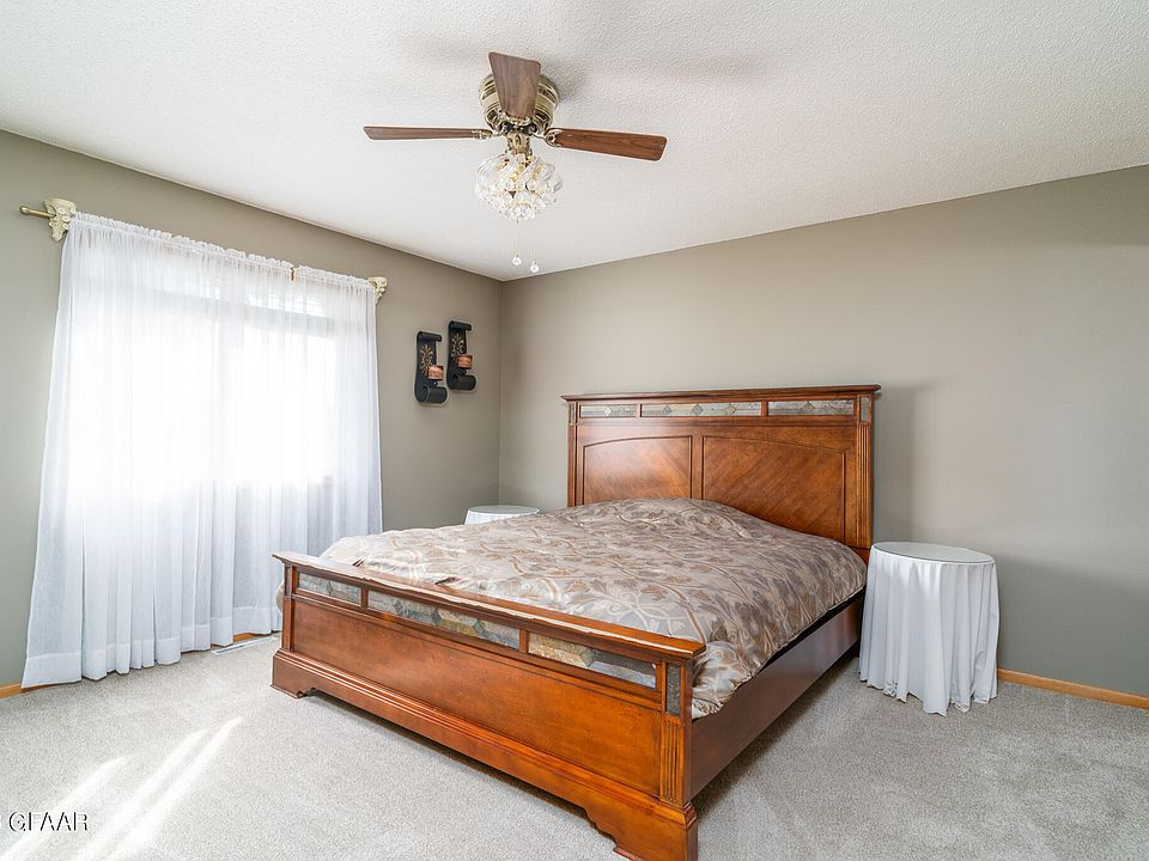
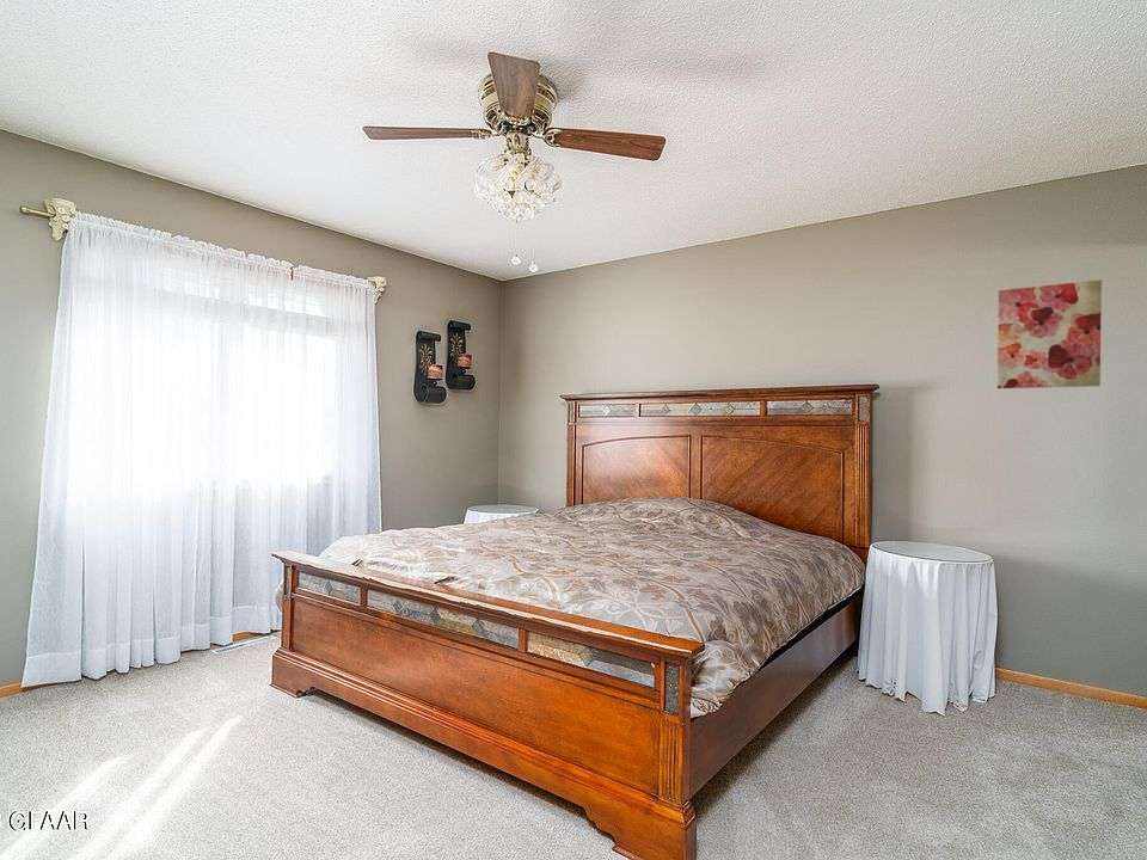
+ wall art (1047, 336)
